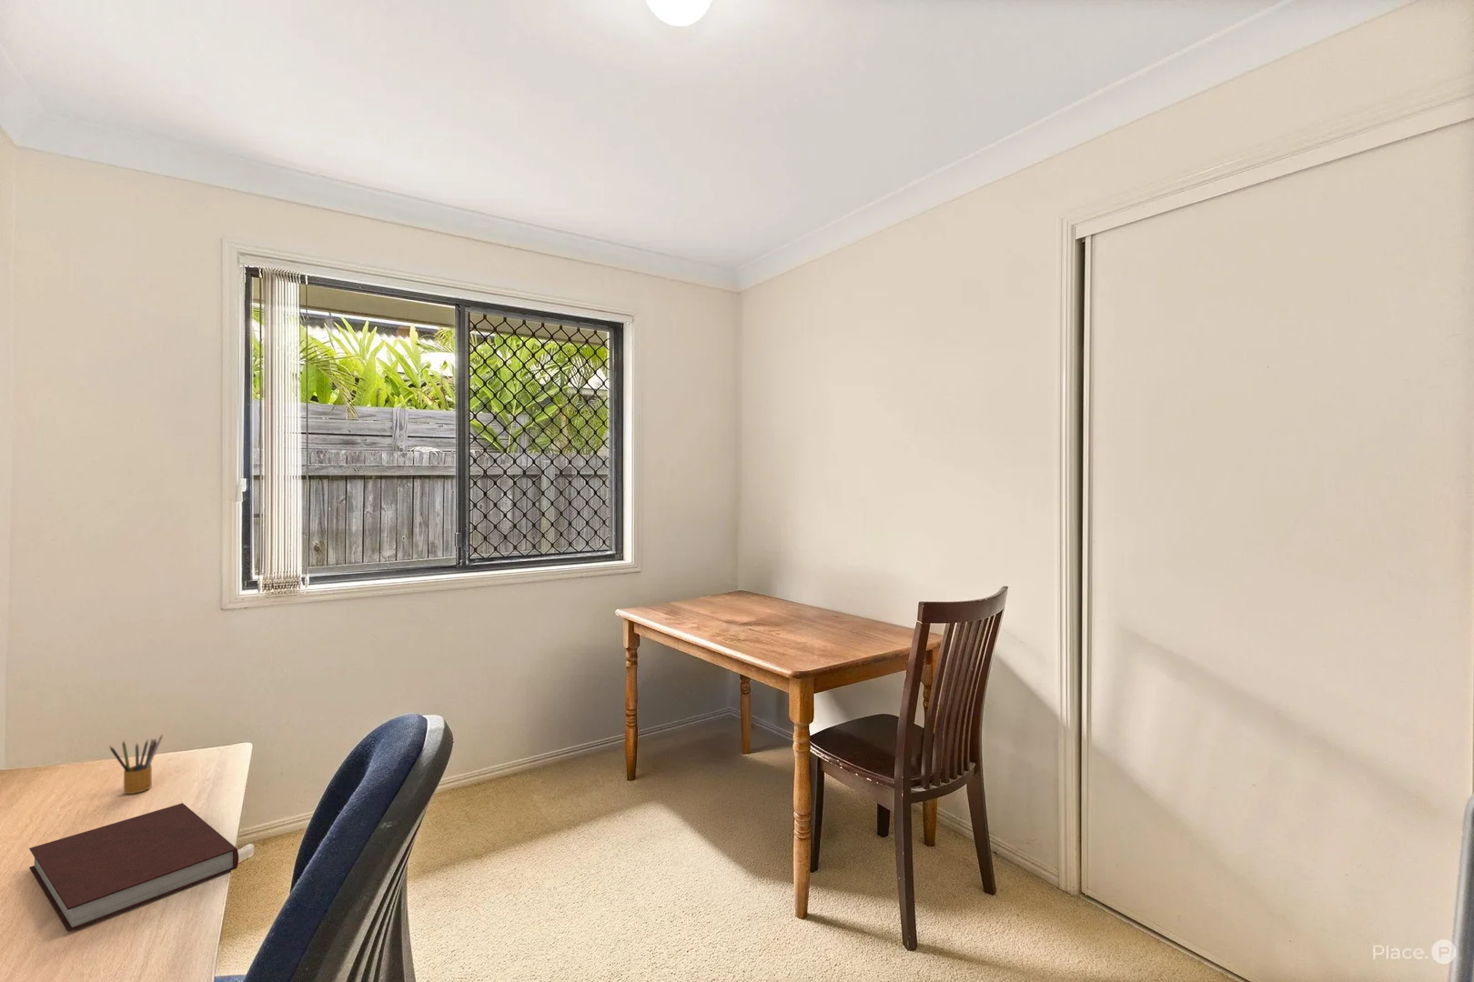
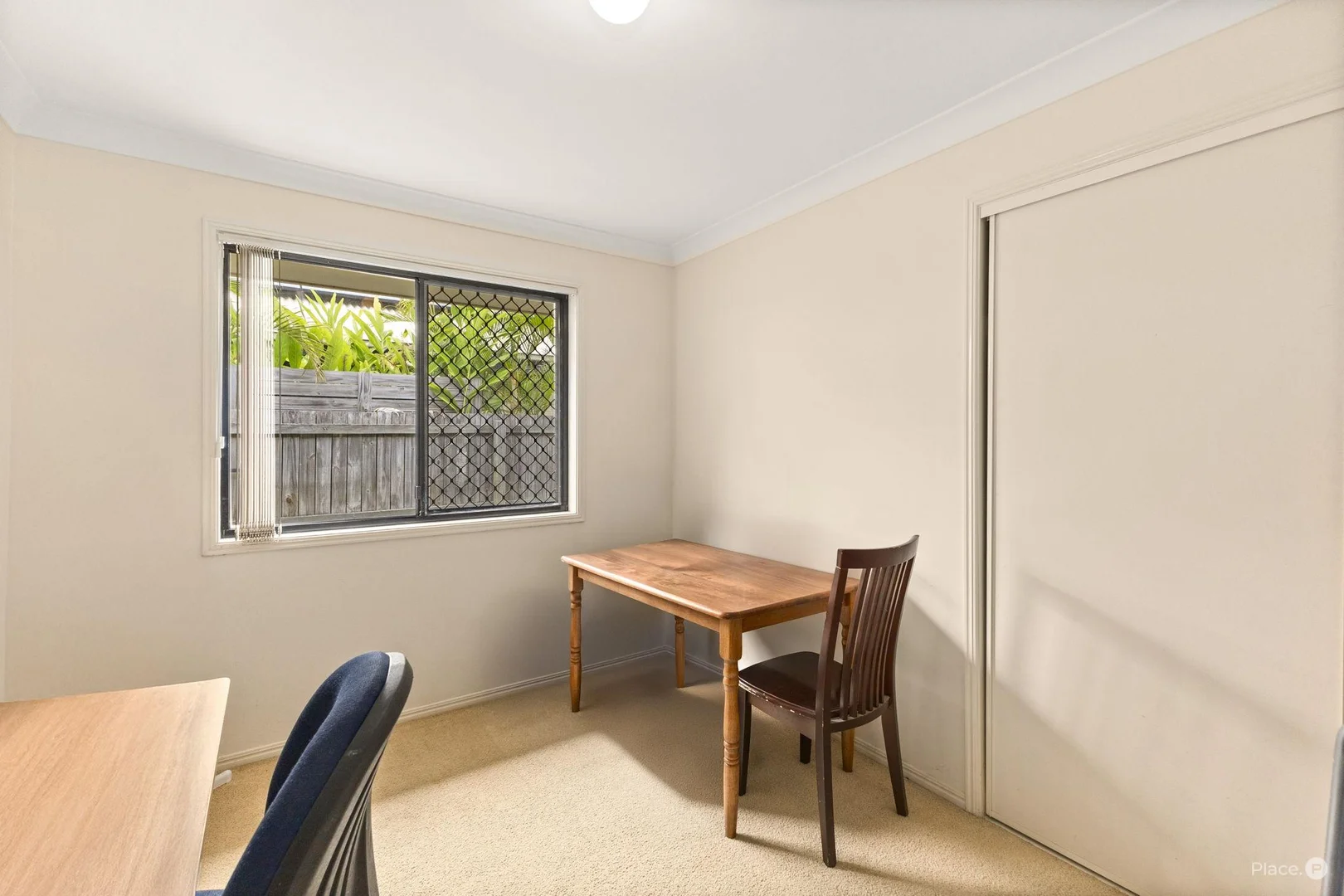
- pencil box (136, 763)
- notebook (134, 857)
